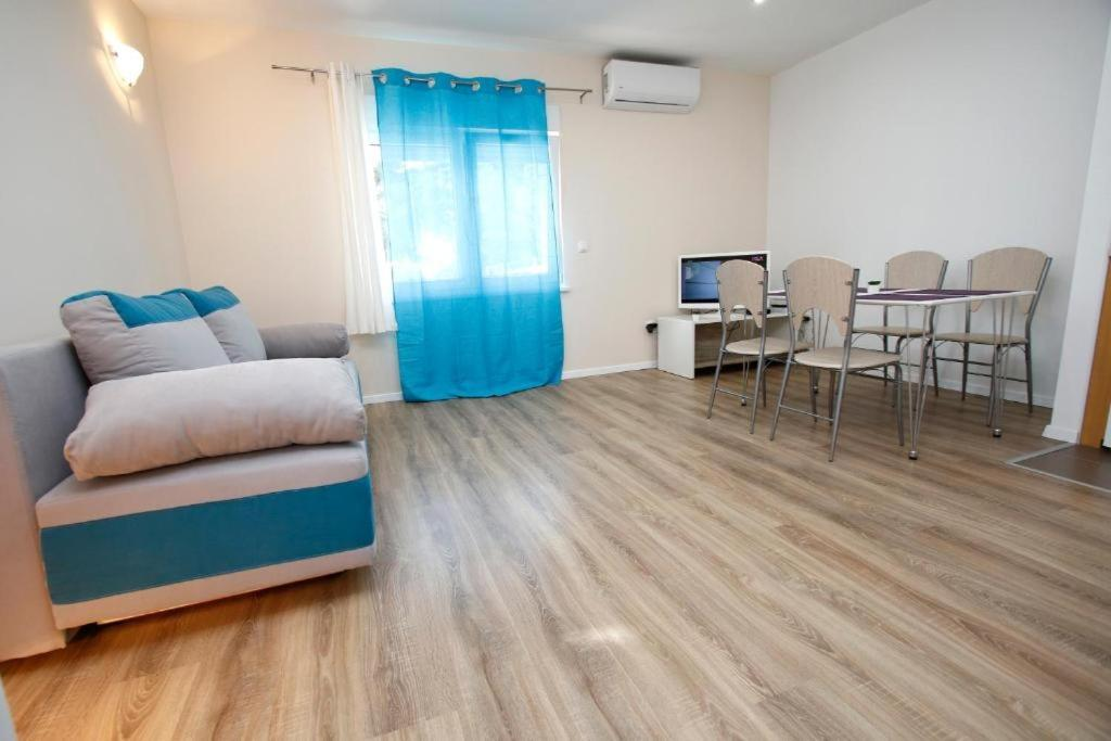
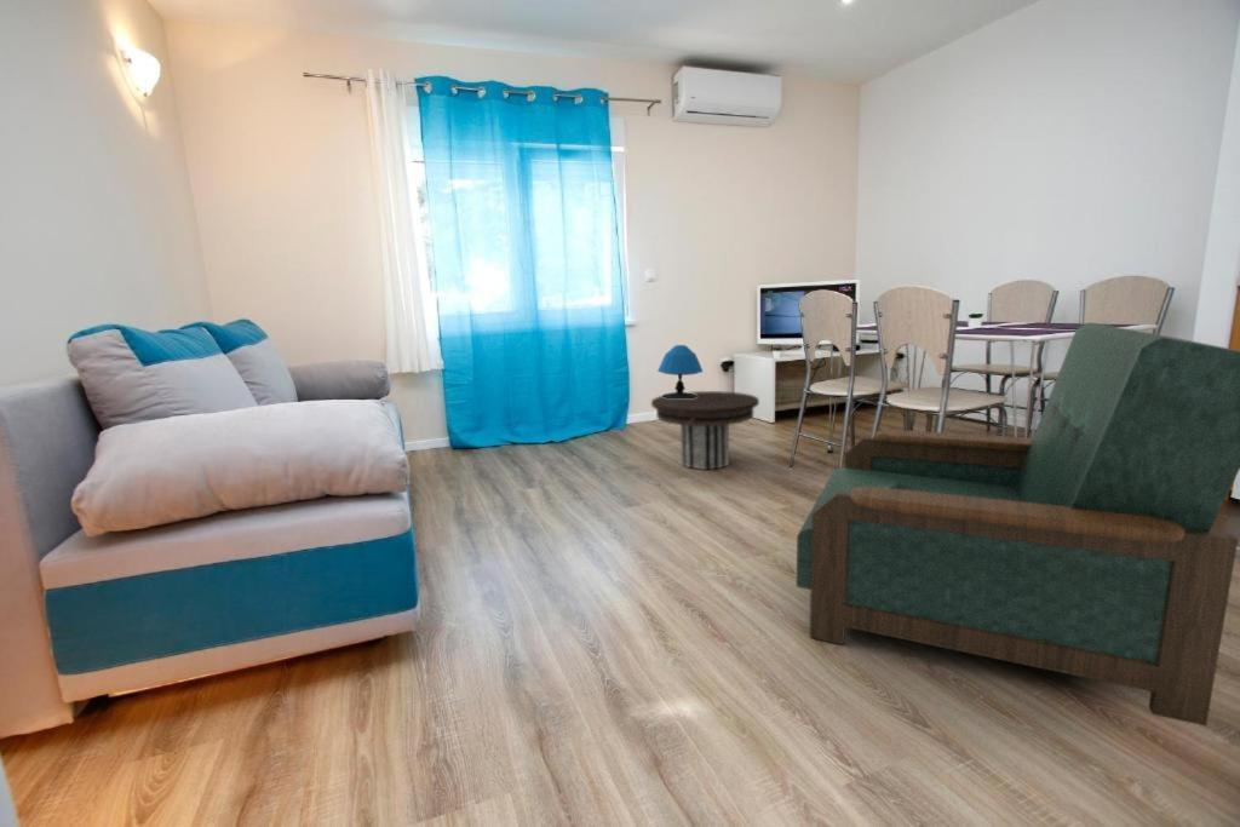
+ table lamp (679, 371)
+ side table (705, 431)
+ armchair (983, 476)
